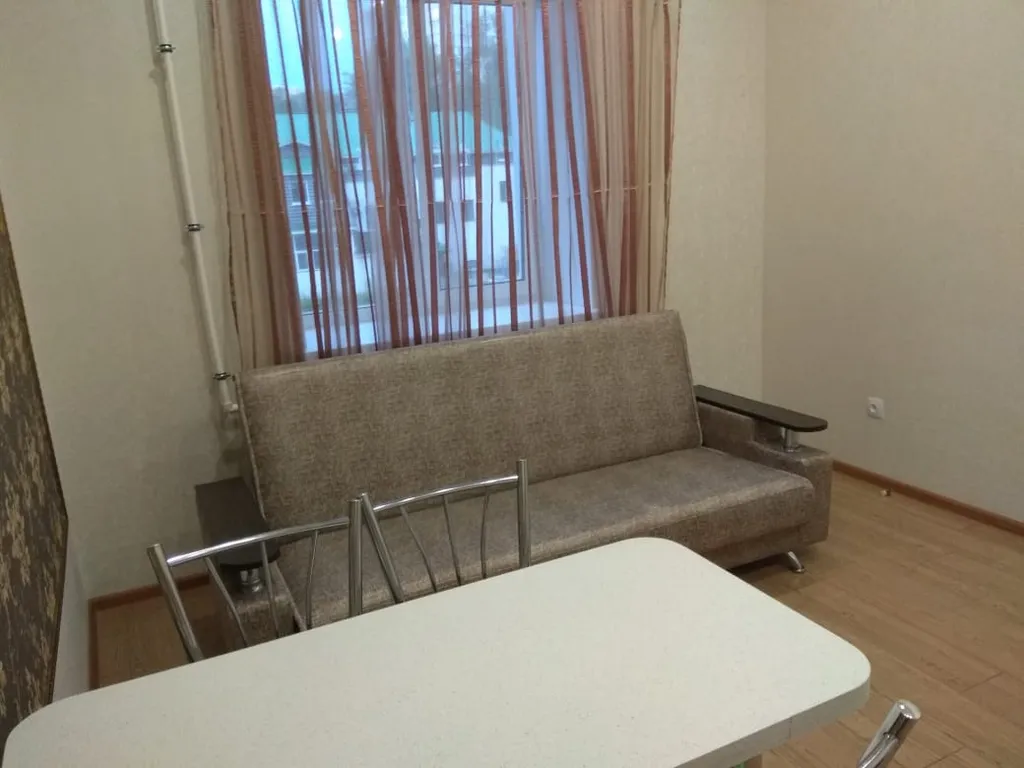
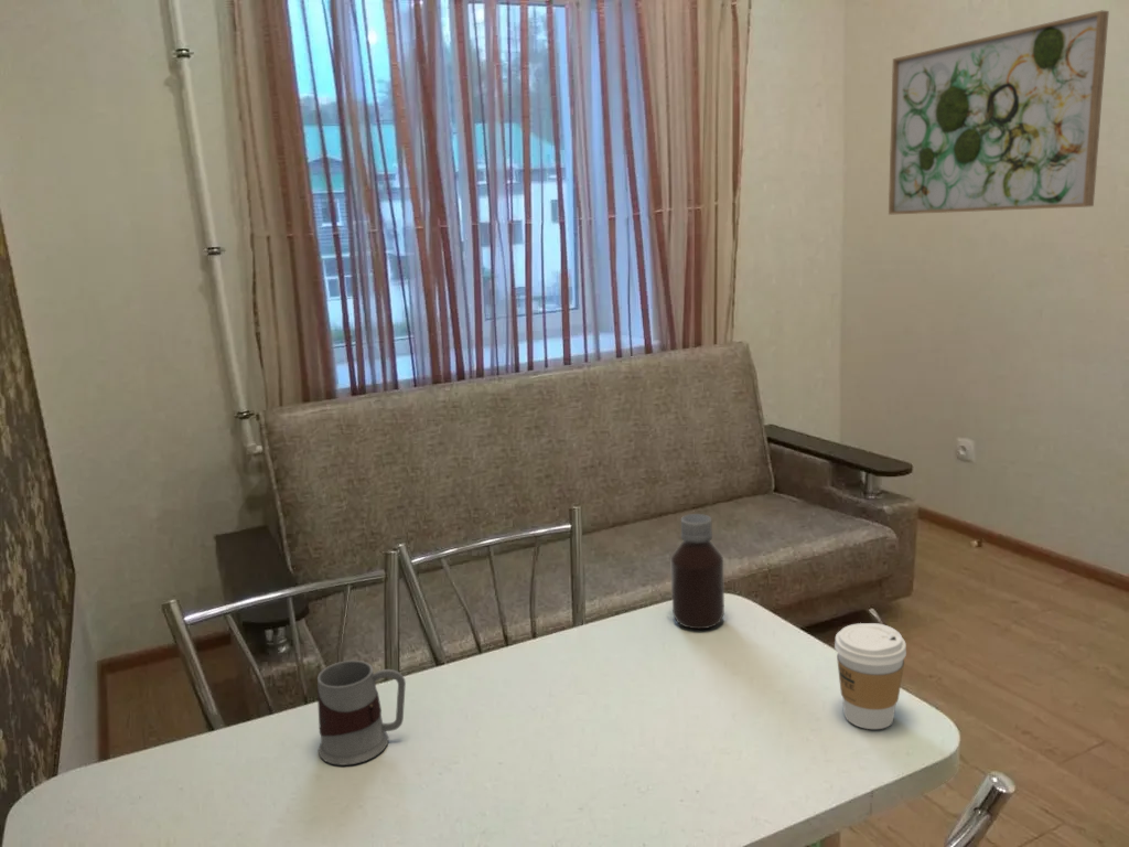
+ coffee cup (869, 675)
+ wall art (981, 126)
+ bottle (697, 569)
+ mug (361, 708)
